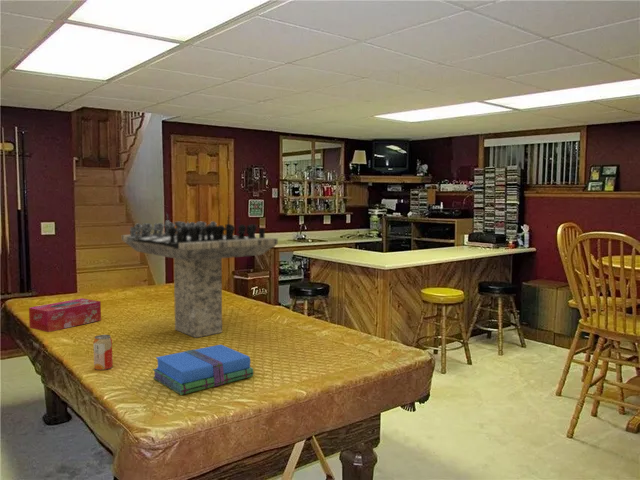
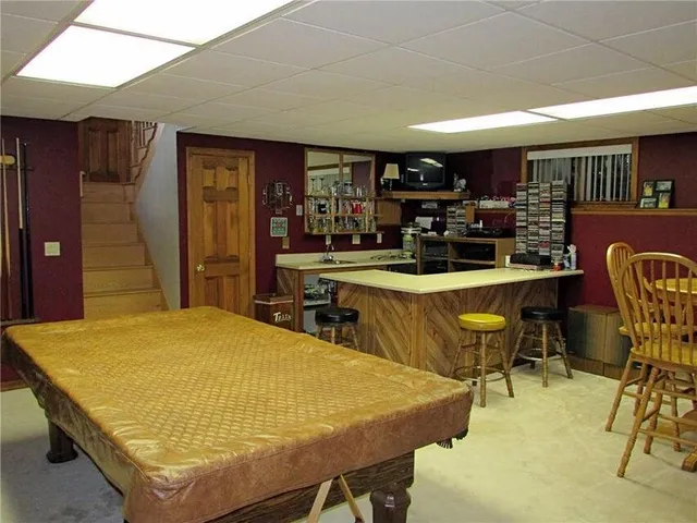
- books (203, 367)
- beverage can (103, 352)
- chess set (197, 273)
- tissue box (66, 314)
